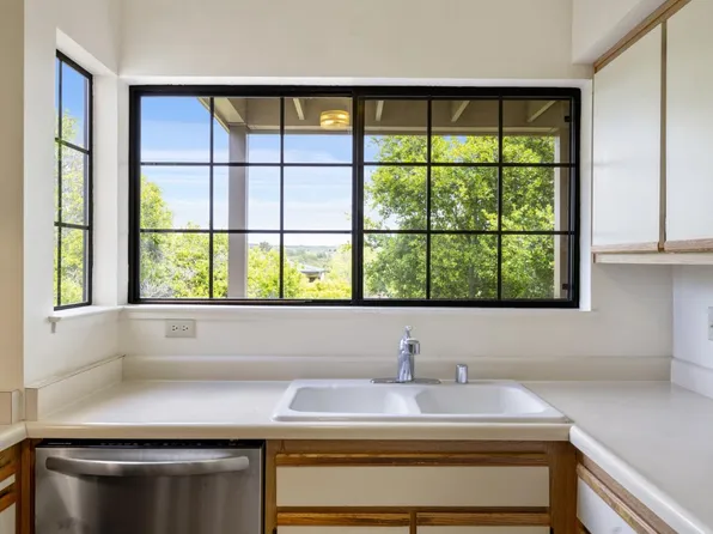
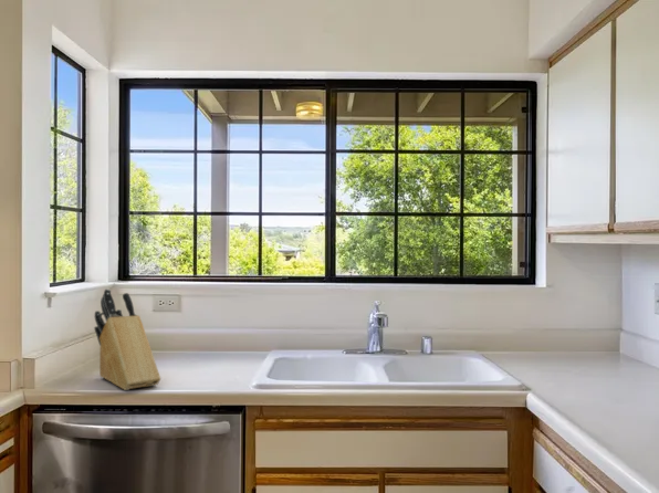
+ knife block (124, 335)
